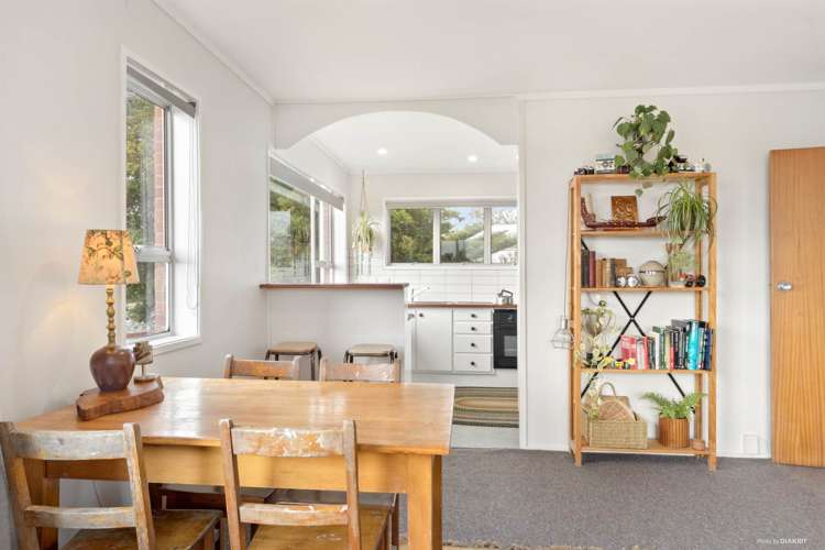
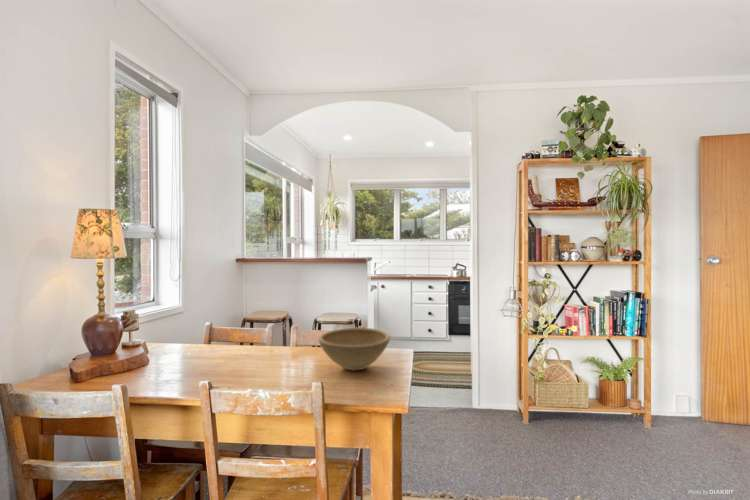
+ bowl (354, 350)
